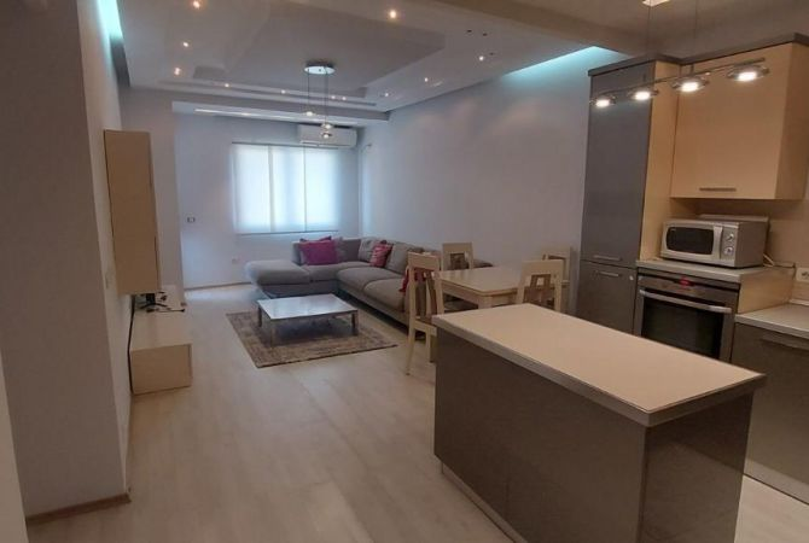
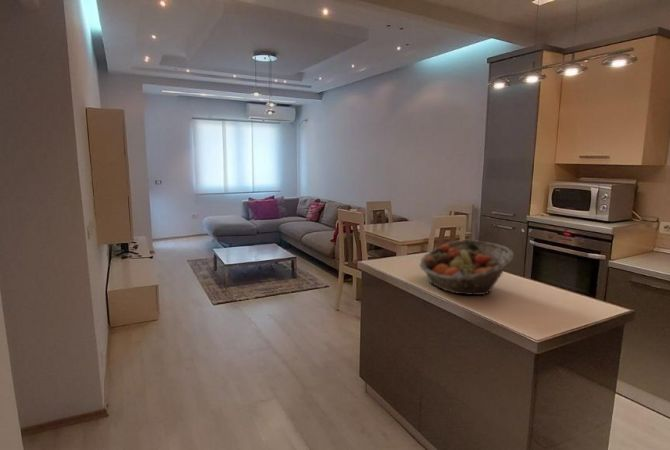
+ fruit basket (463, 265)
